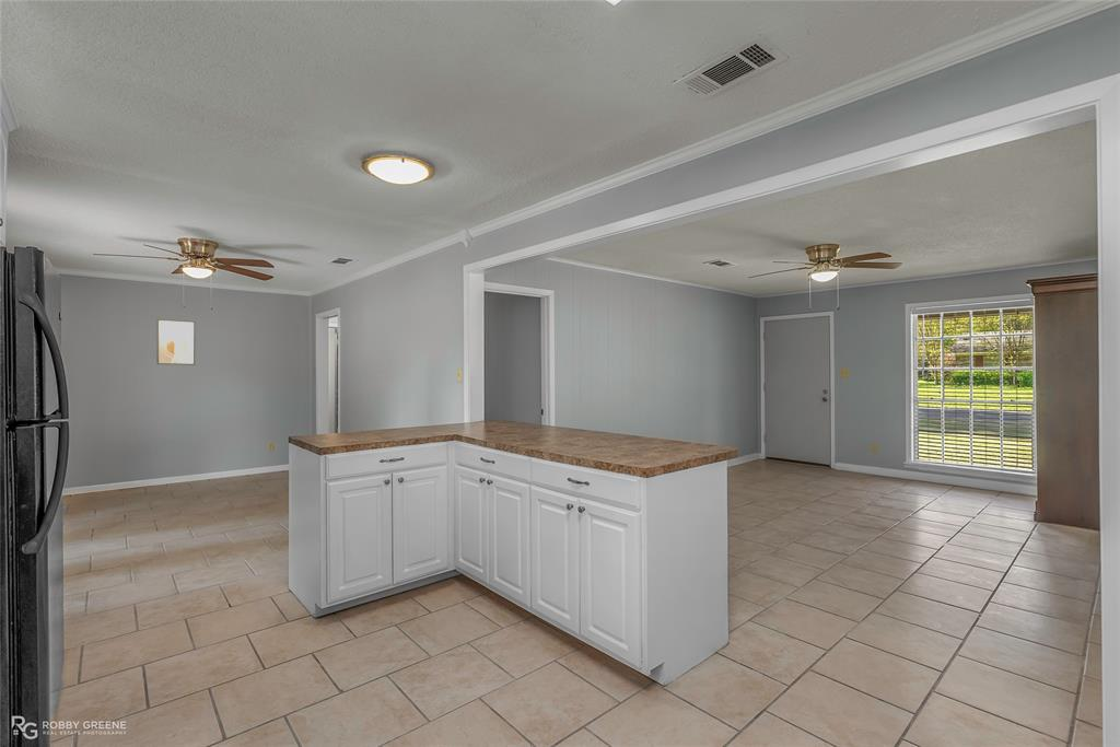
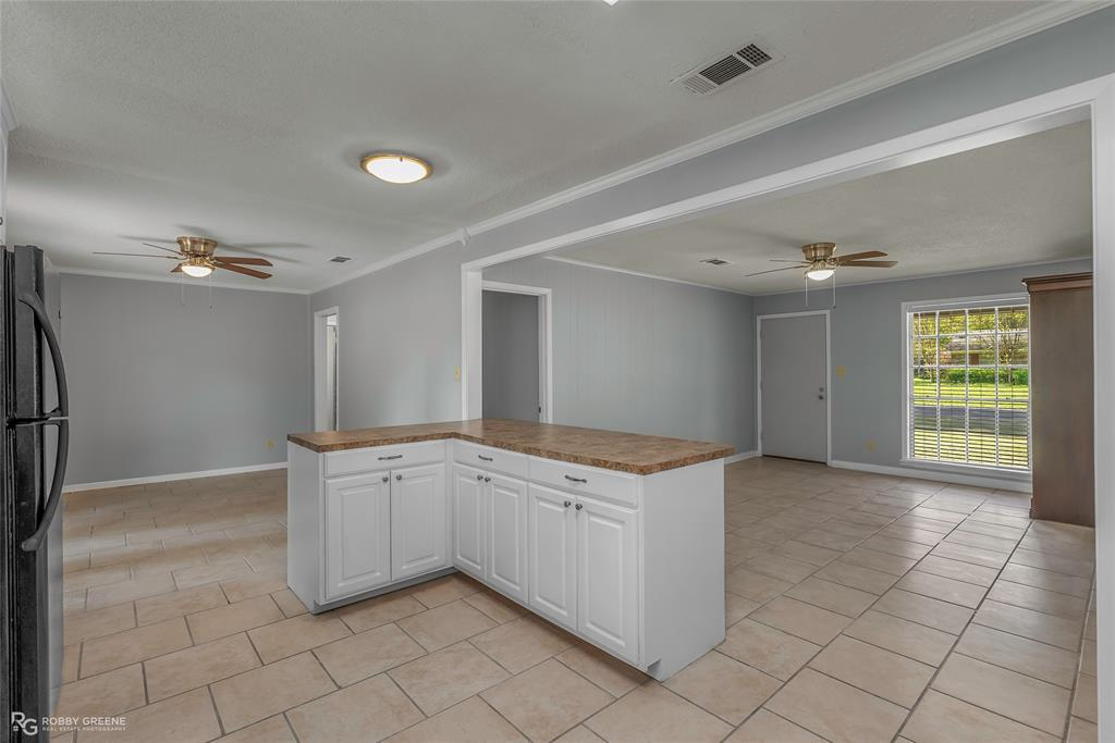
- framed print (176, 342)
